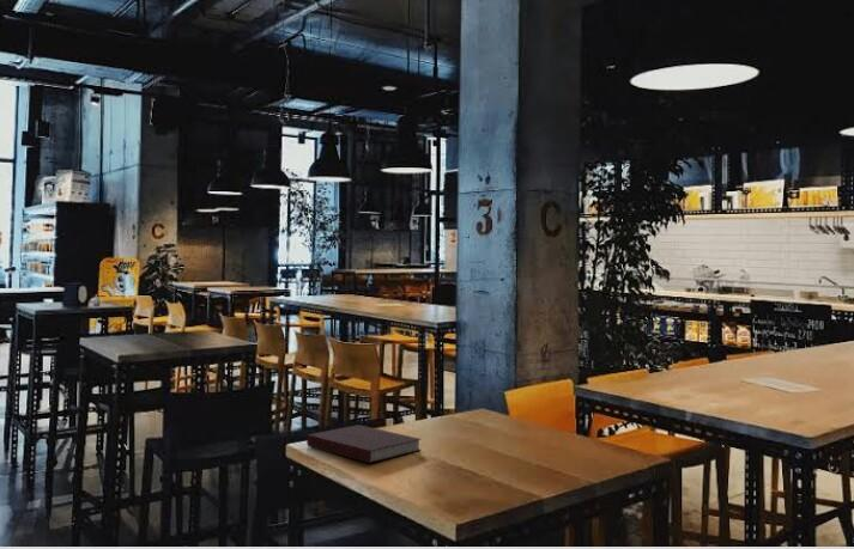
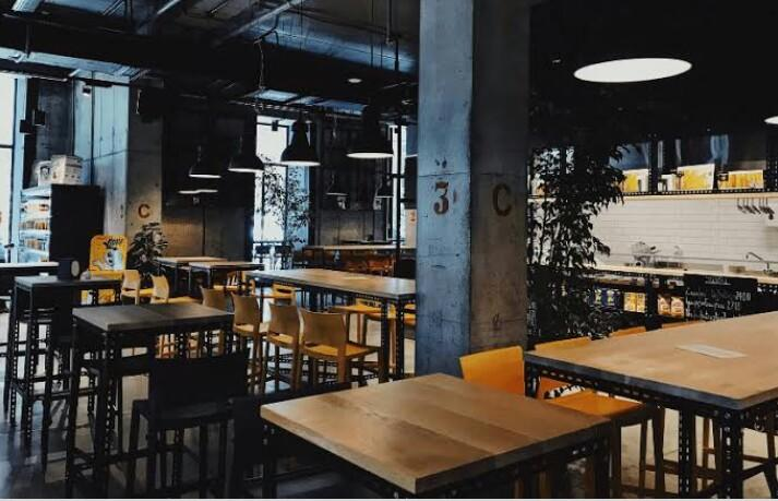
- notebook (363, 441)
